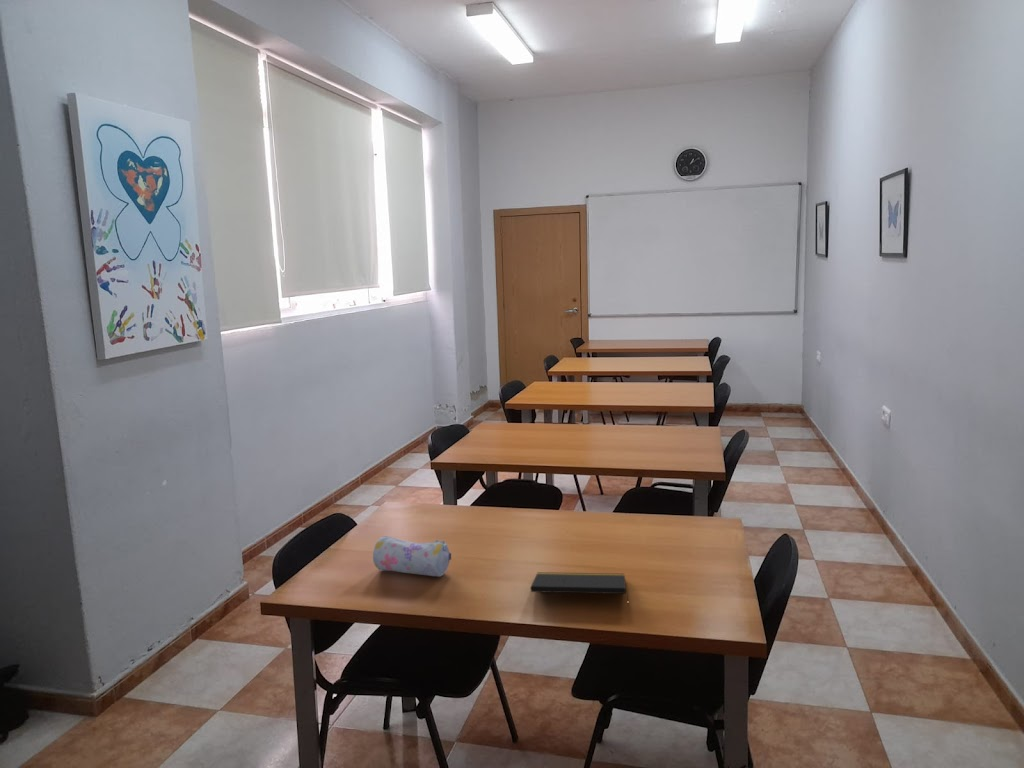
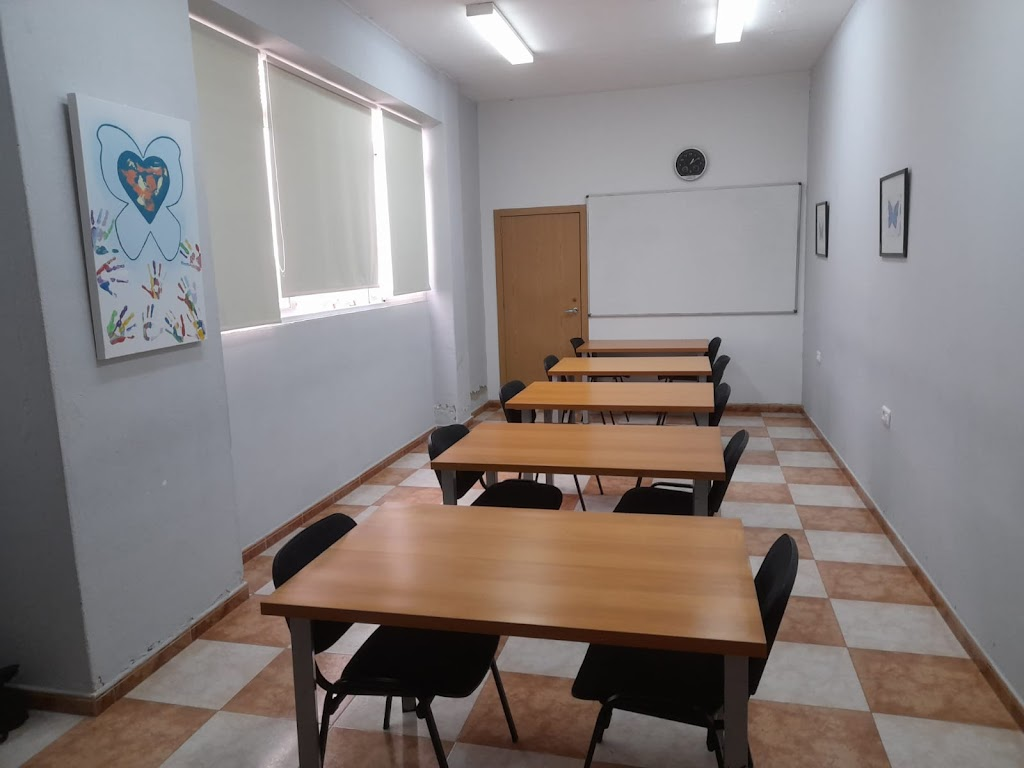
- notepad (579, 582)
- pencil case (411, 555)
